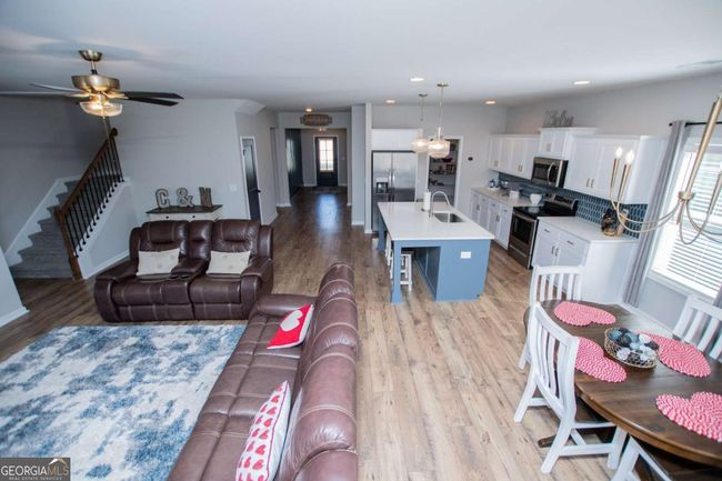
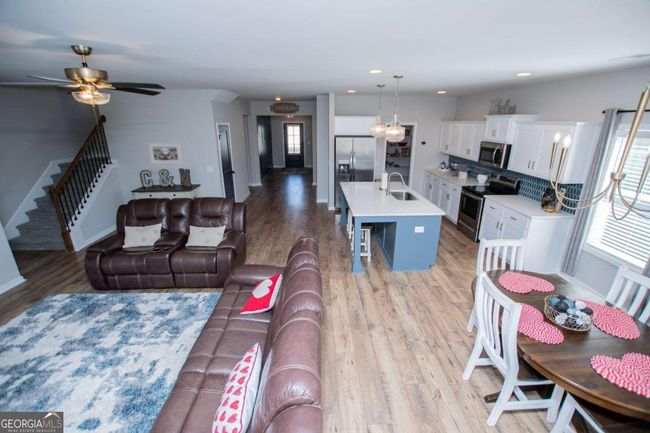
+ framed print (165, 153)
